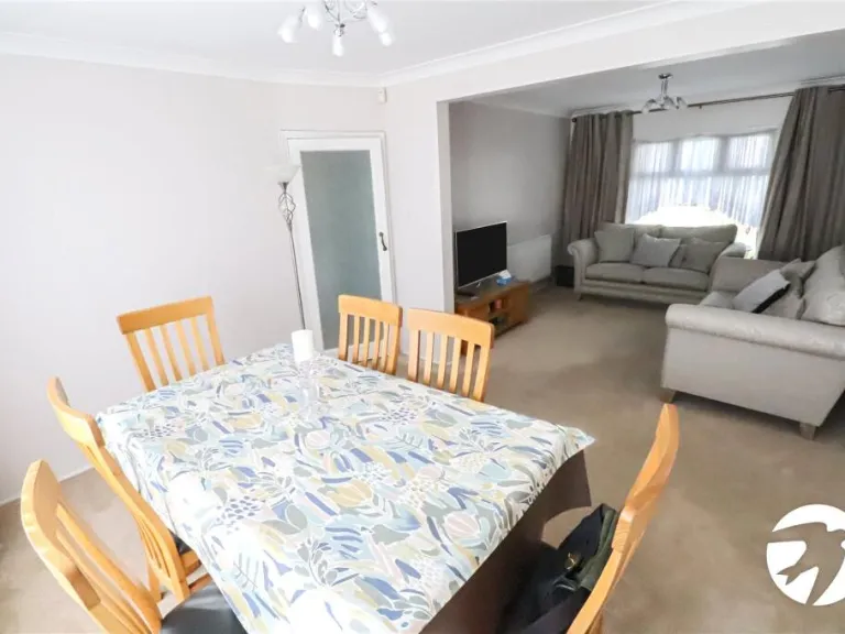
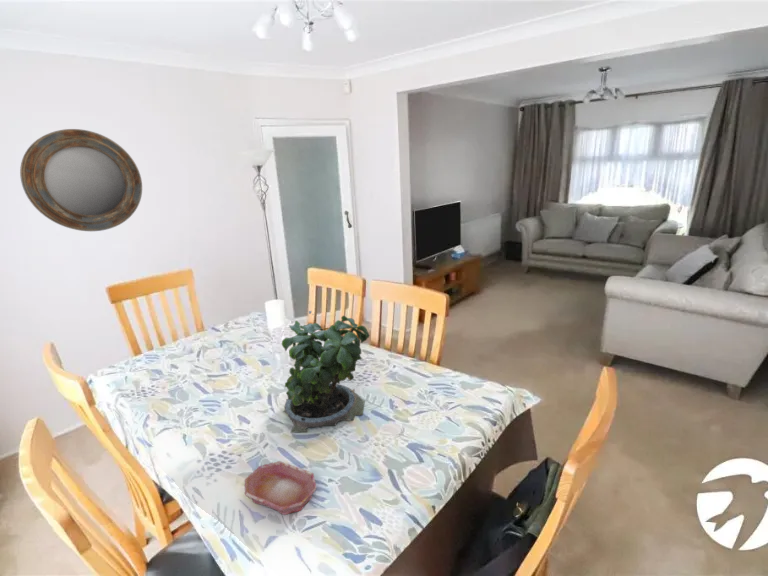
+ bowl (280, 488)
+ potted plant (323, 363)
+ home mirror (86, 181)
